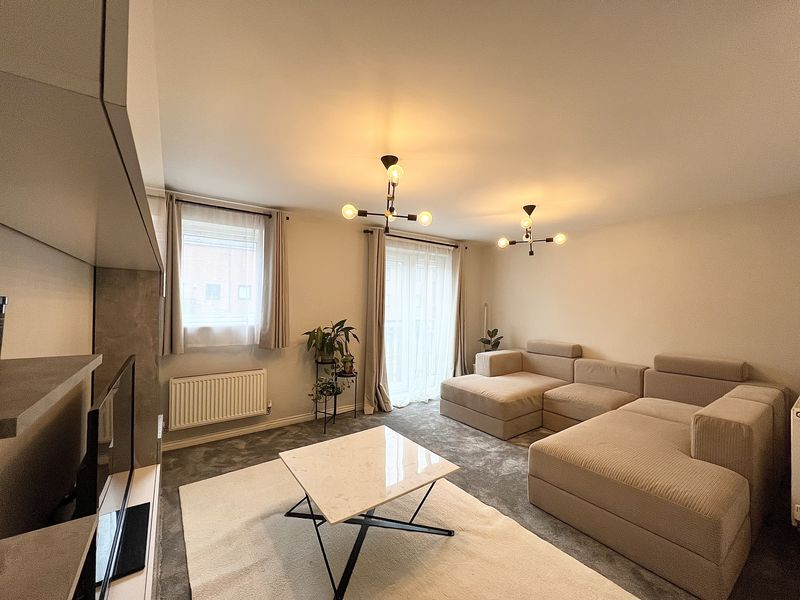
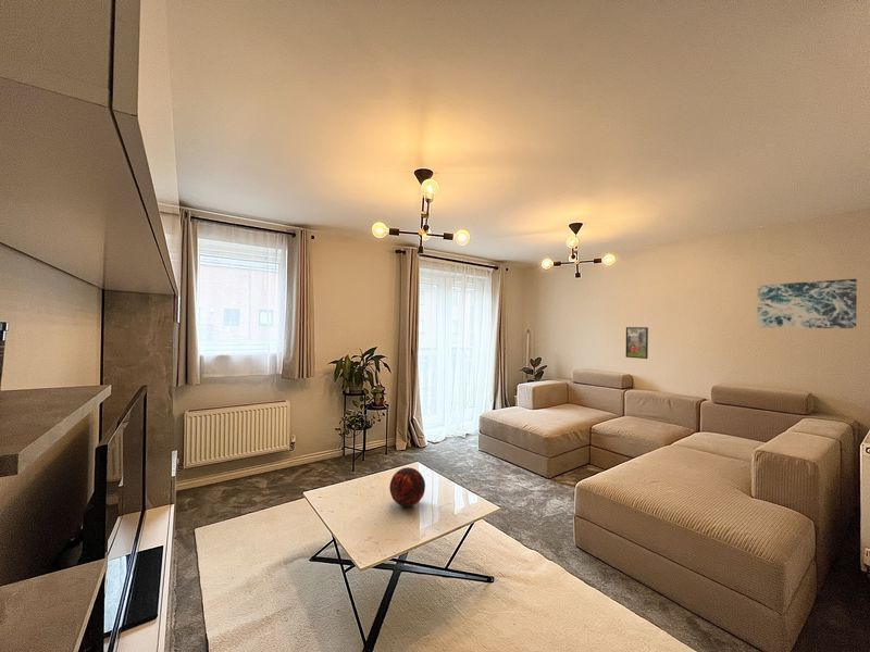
+ wall art (803, 304)
+ decorative orb (407, 486)
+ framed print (636, 342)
